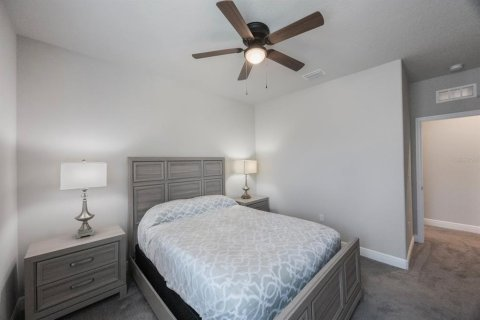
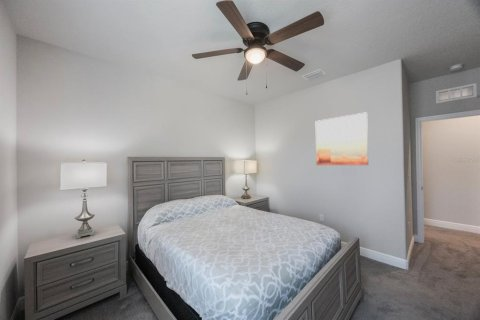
+ wall art (339, 141)
